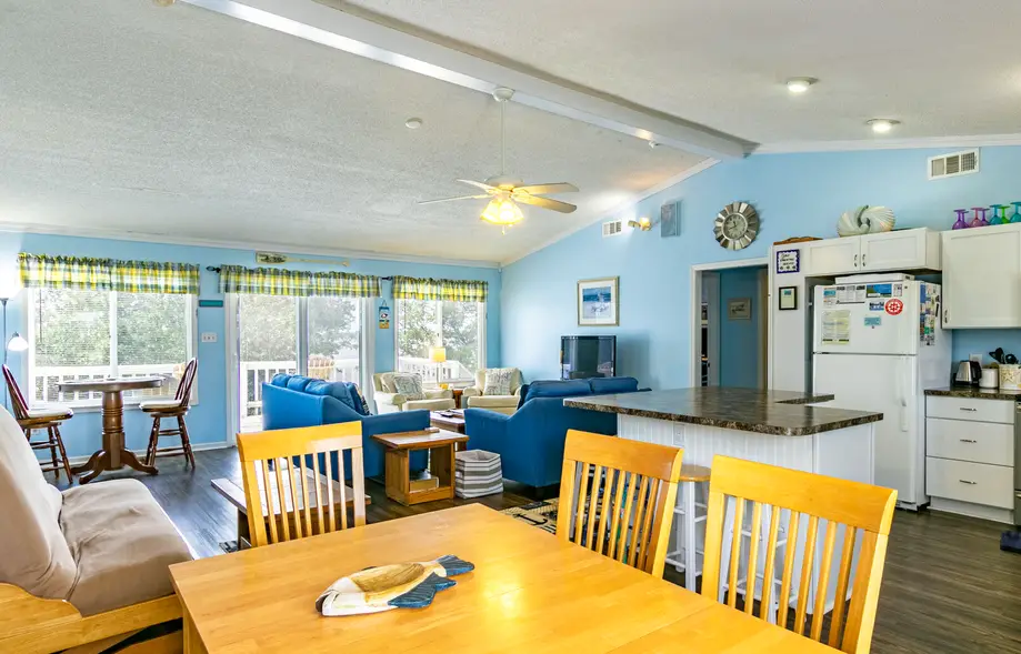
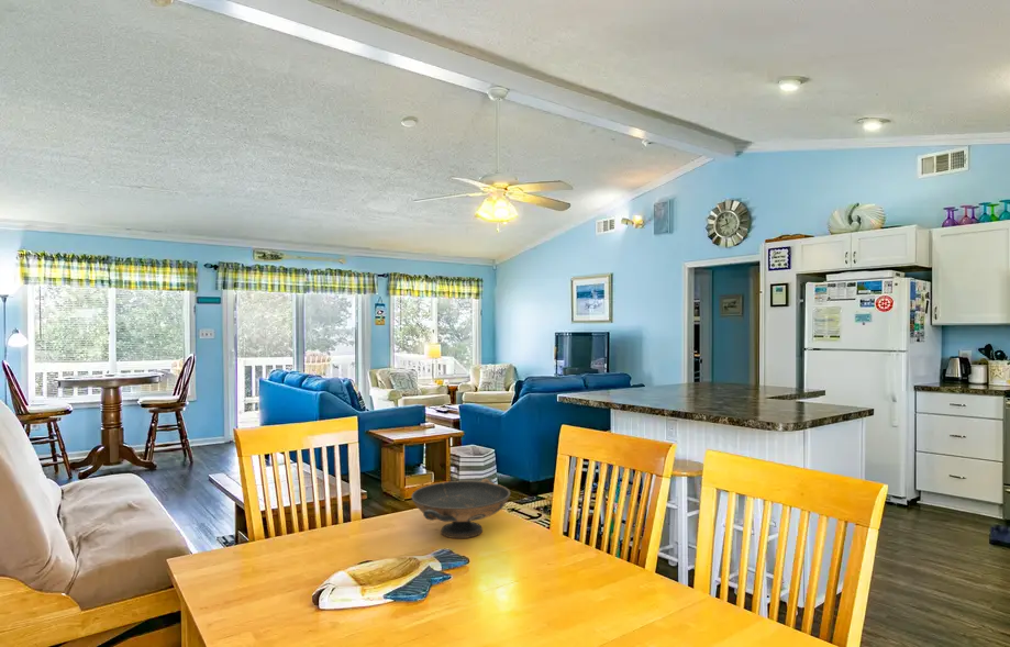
+ decorative bowl (460, 512)
